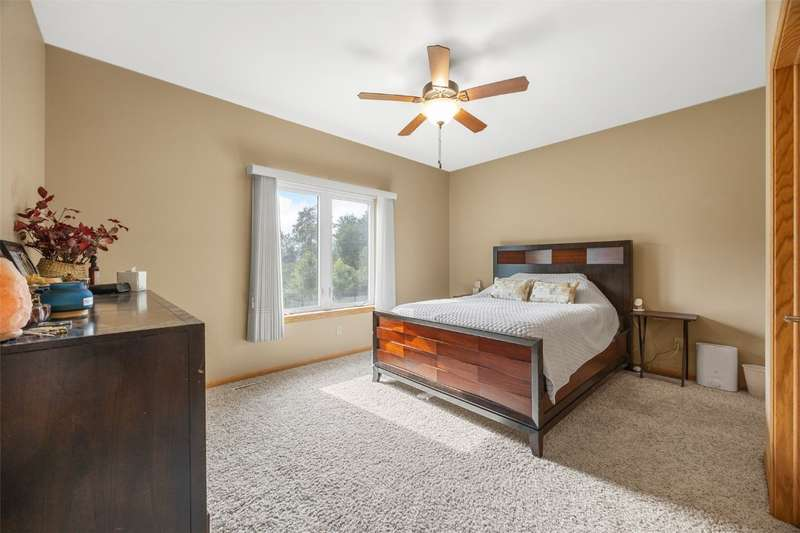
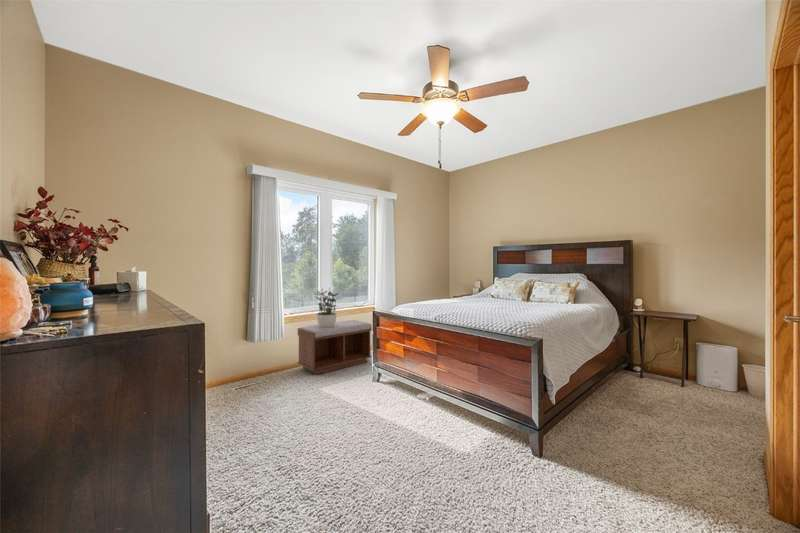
+ potted plant (327, 306)
+ bench (336, 344)
